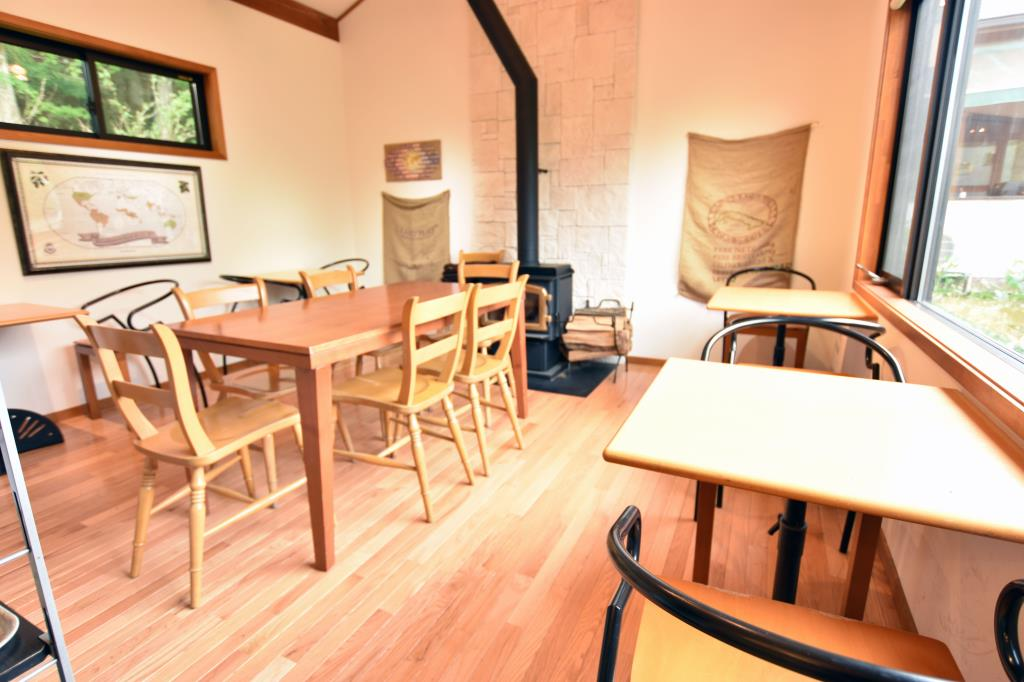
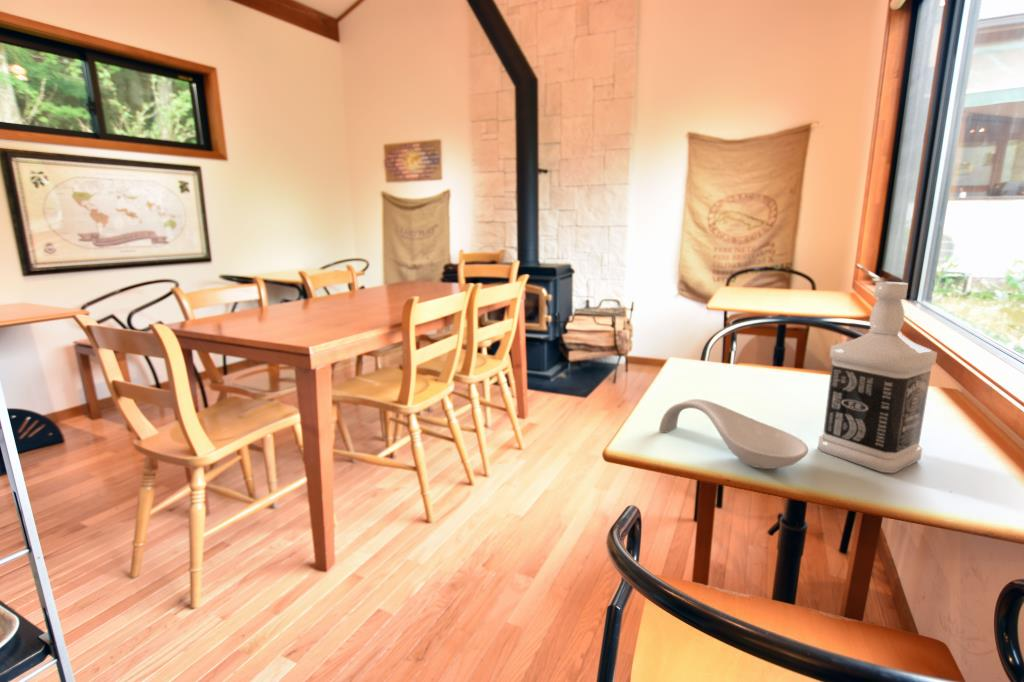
+ spoon rest (728, 430)
+ bottle (879, 370)
